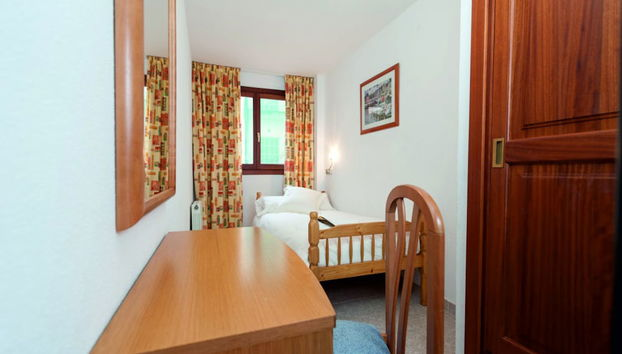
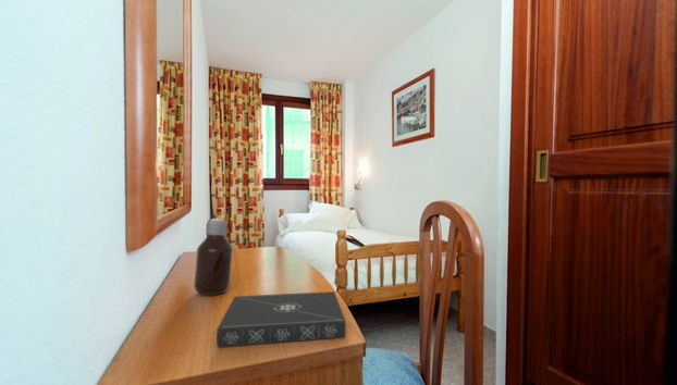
+ book (284, 314)
+ bottle (213, 256)
